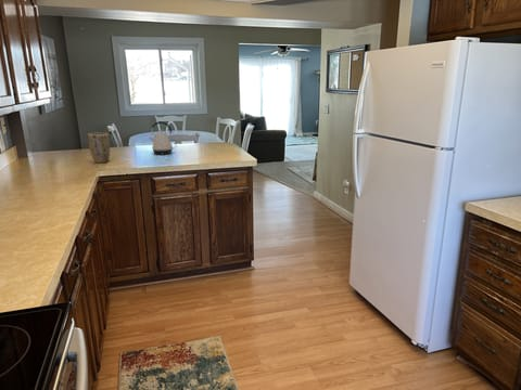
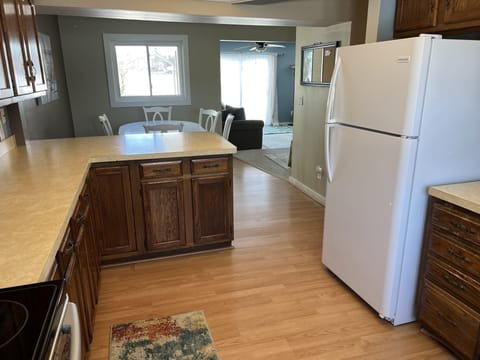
- kettle (161, 138)
- plant pot (99, 147)
